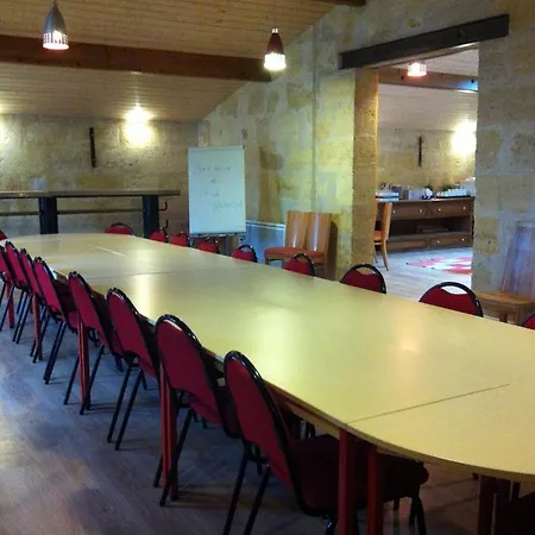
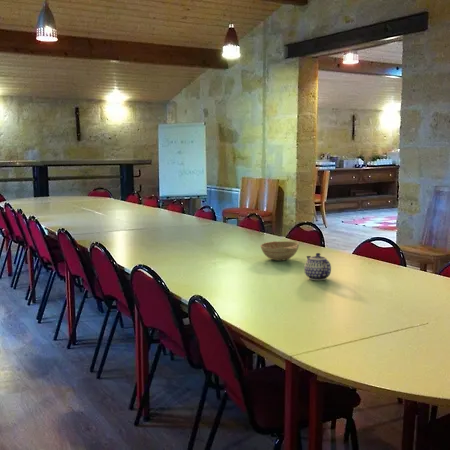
+ teapot (317, 265)
+ decorative bowl (279, 251)
